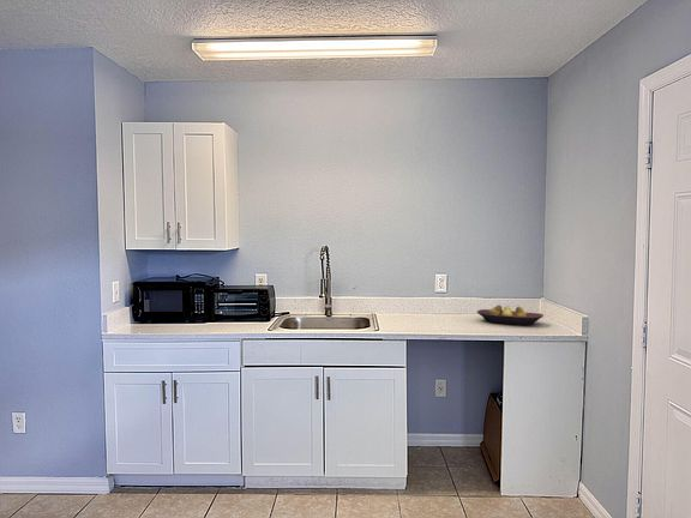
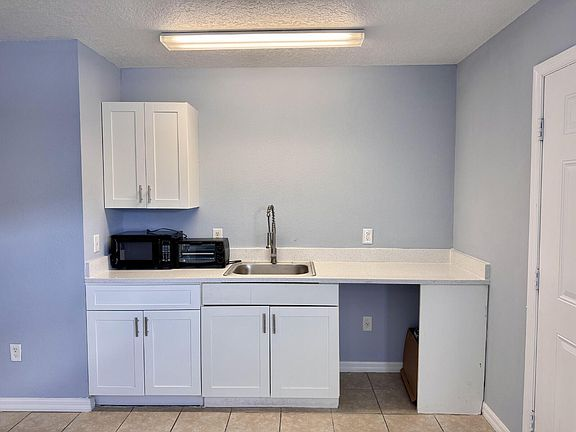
- fruit bowl (509, 313)
